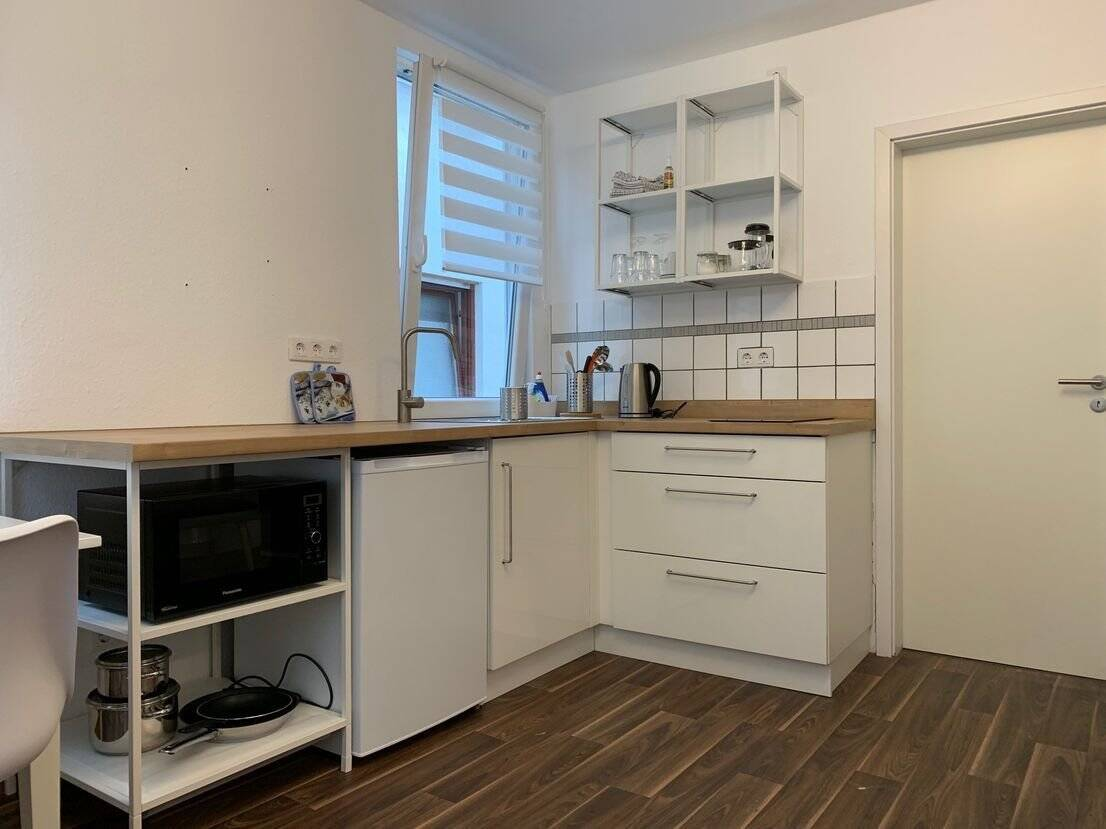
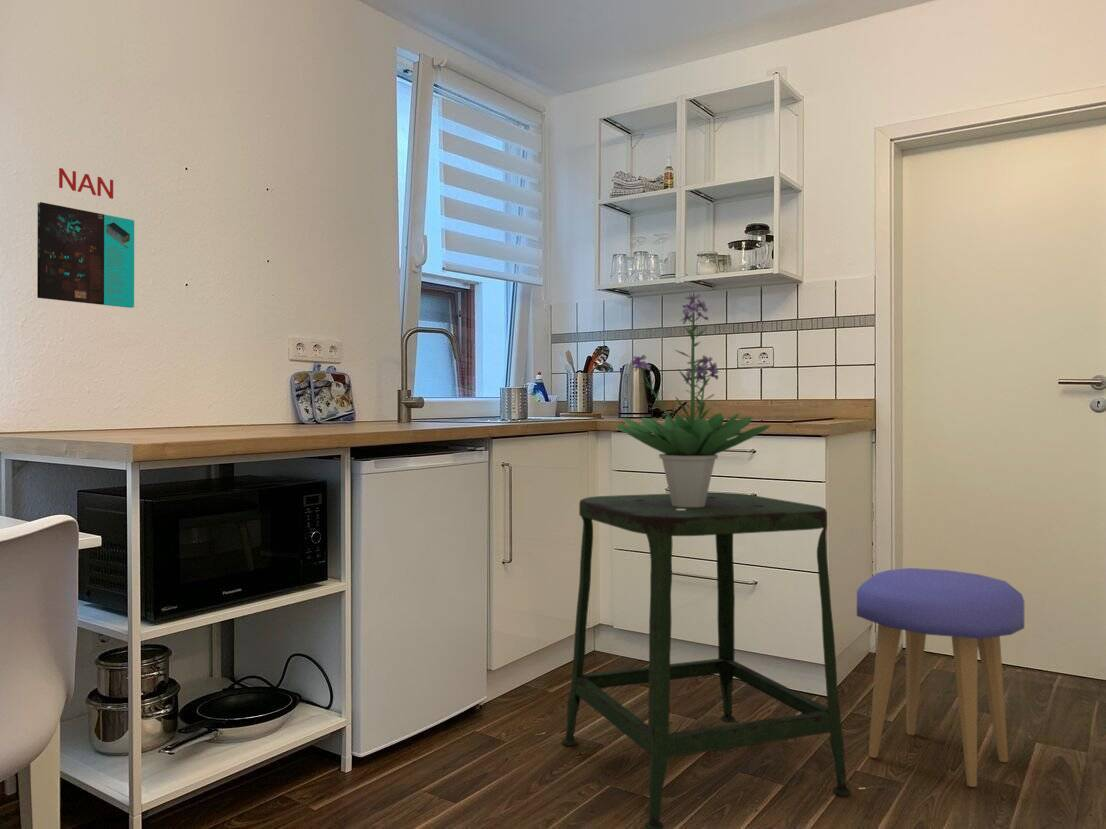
+ potted plant (691, 400)
+ calendar (87, 238)
+ stool (718, 634)
+ stool (922, 666)
